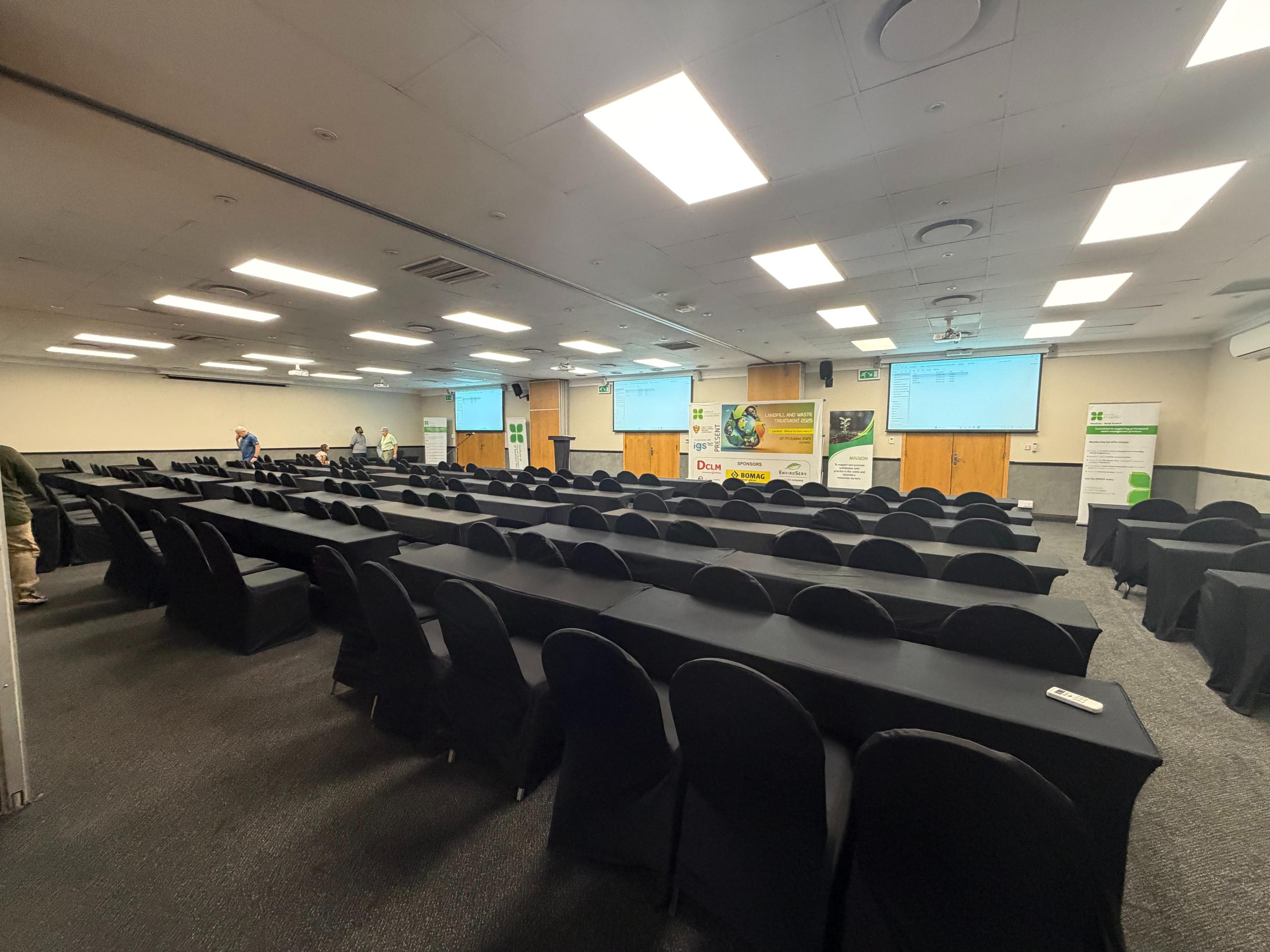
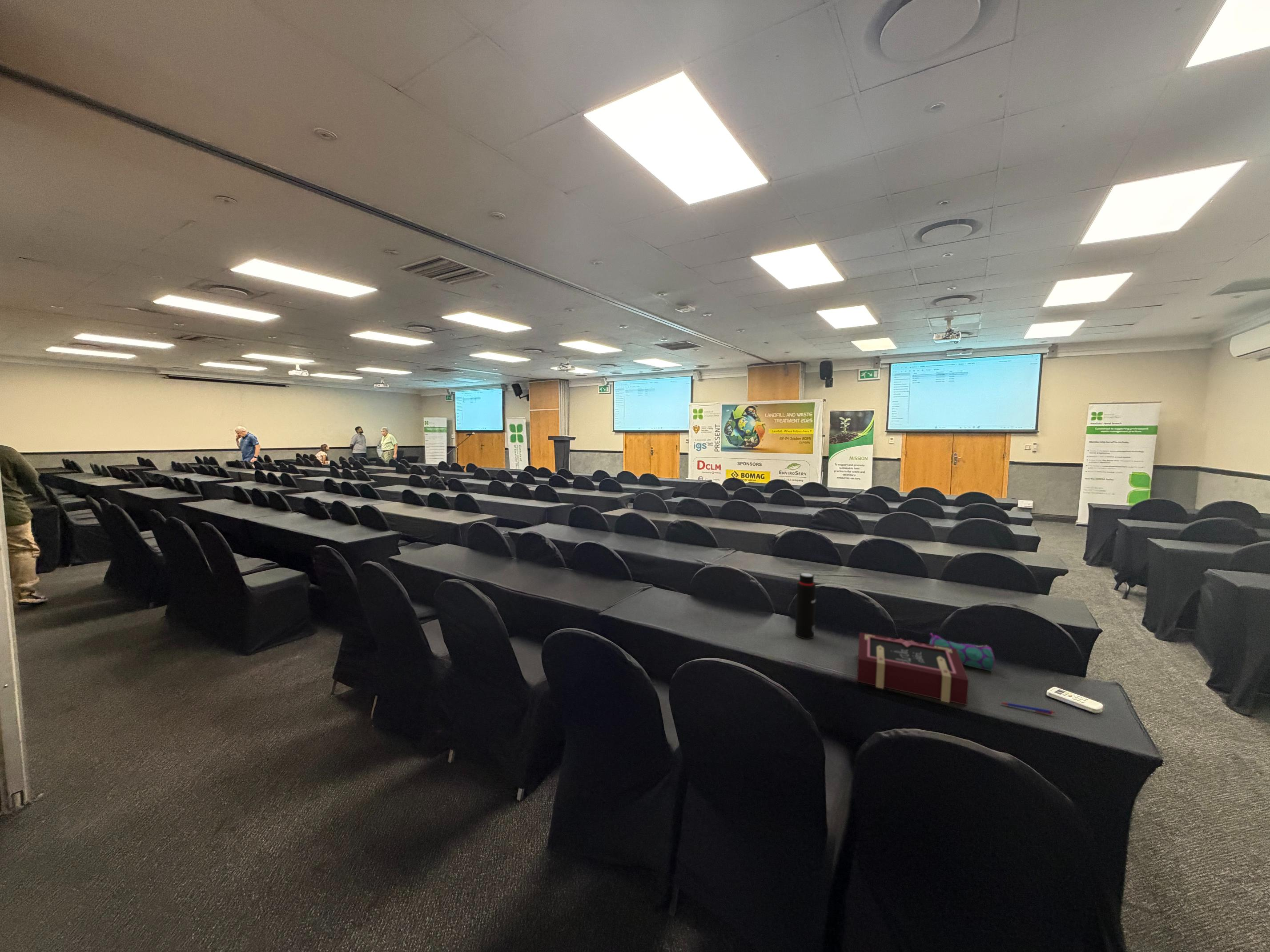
+ pen (1027, 707)
+ pencil case (961, 652)
+ book (908, 664)
+ water bottle (806, 604)
